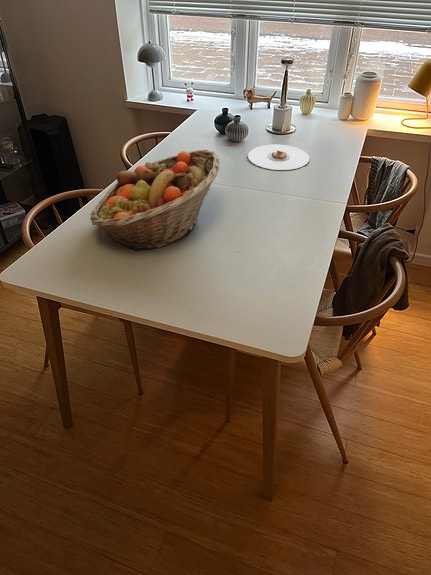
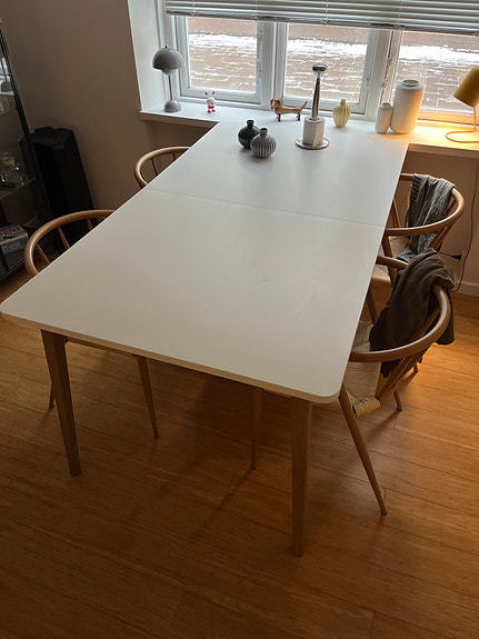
- fruit basket (158, 195)
- plate (278, 154)
